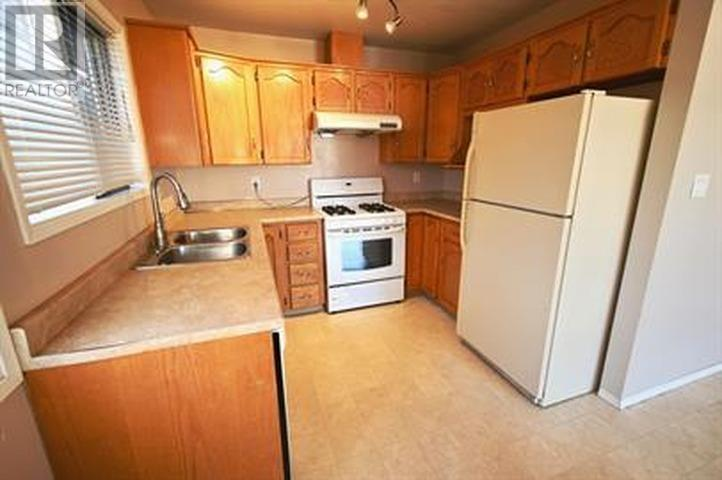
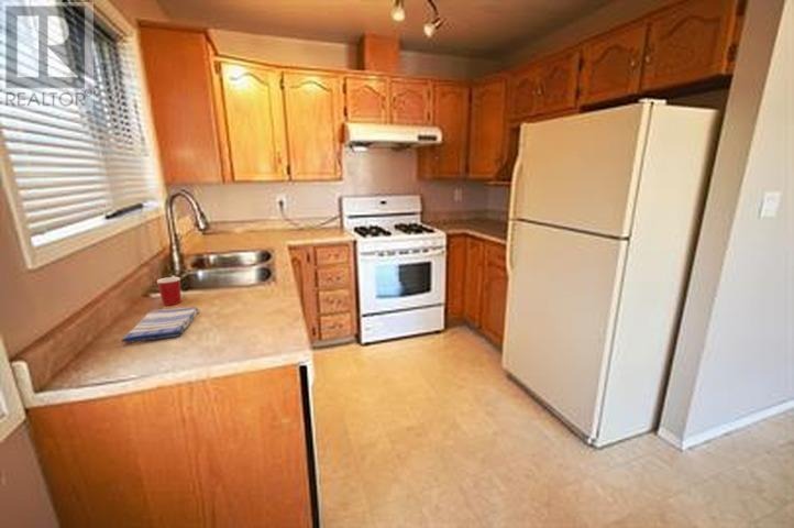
+ dish towel (163, 322)
+ mug (169, 289)
